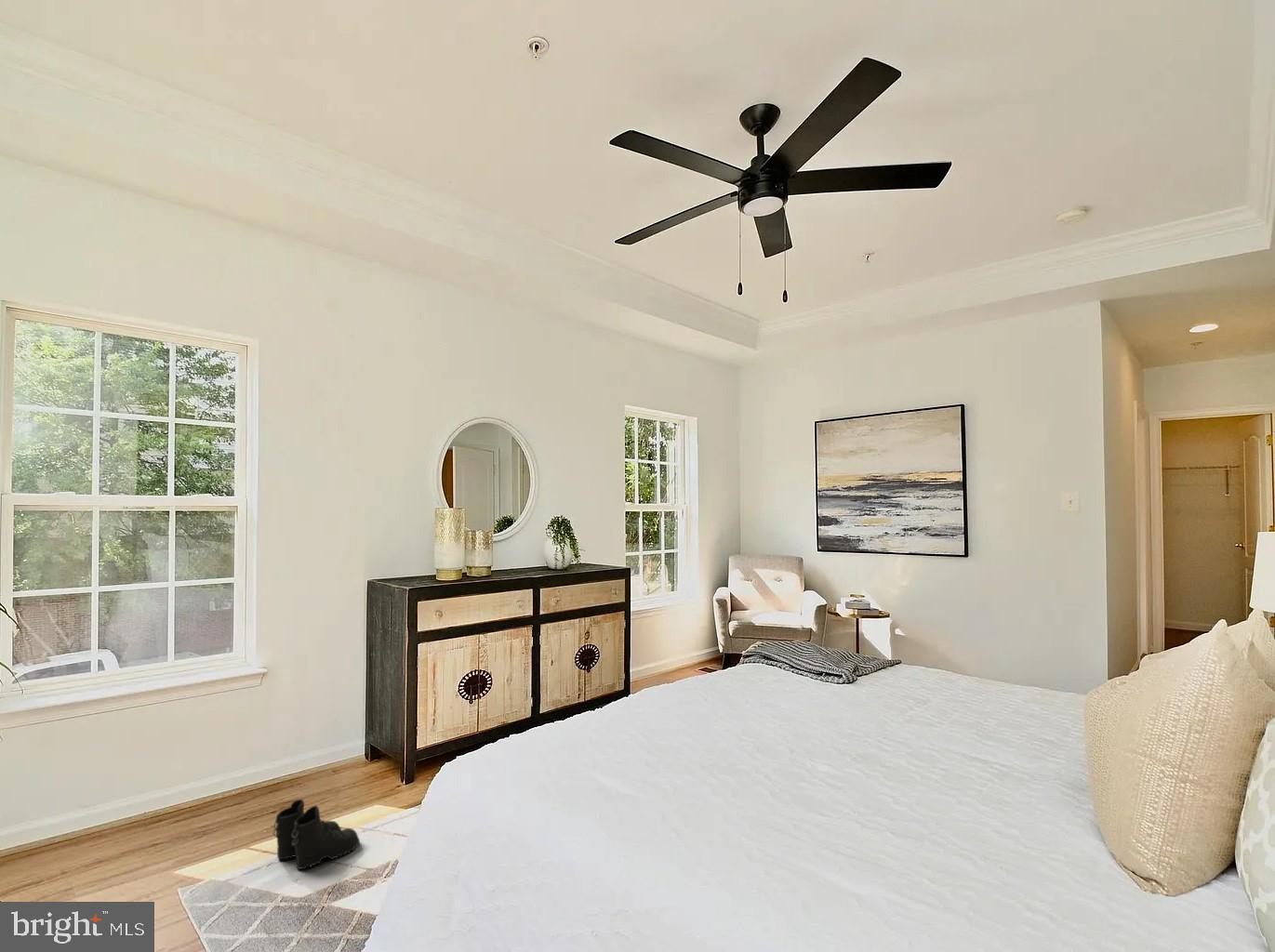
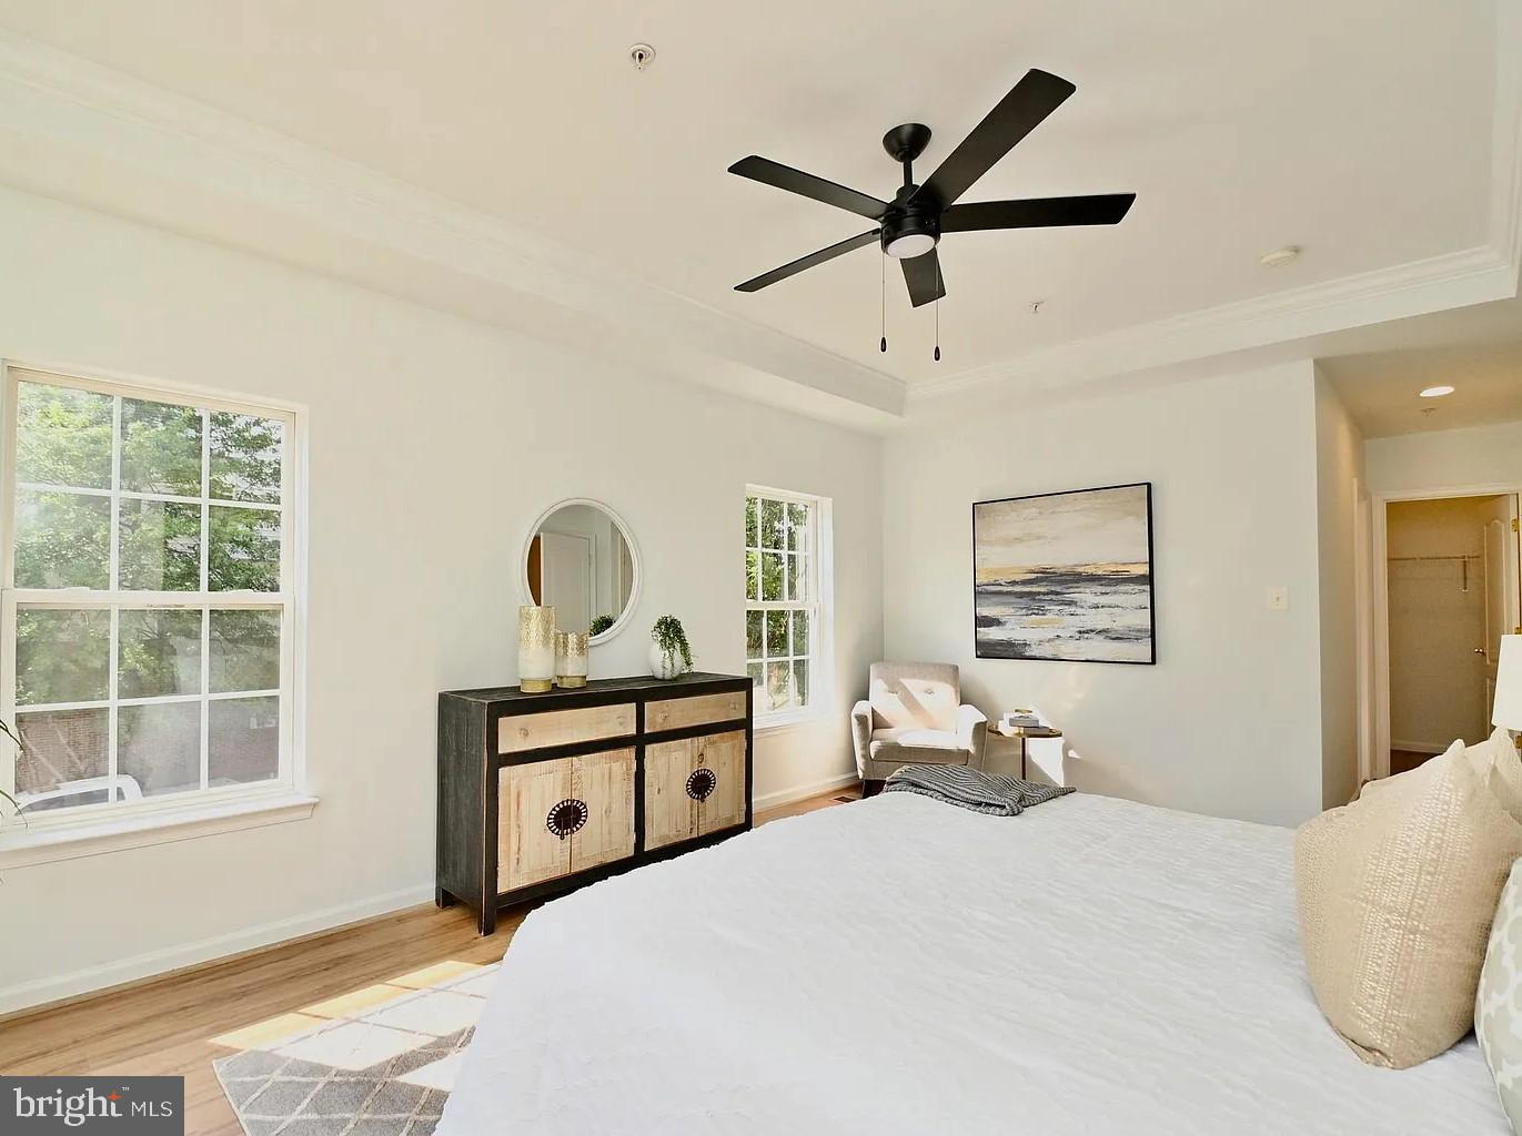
- boots (317, 826)
